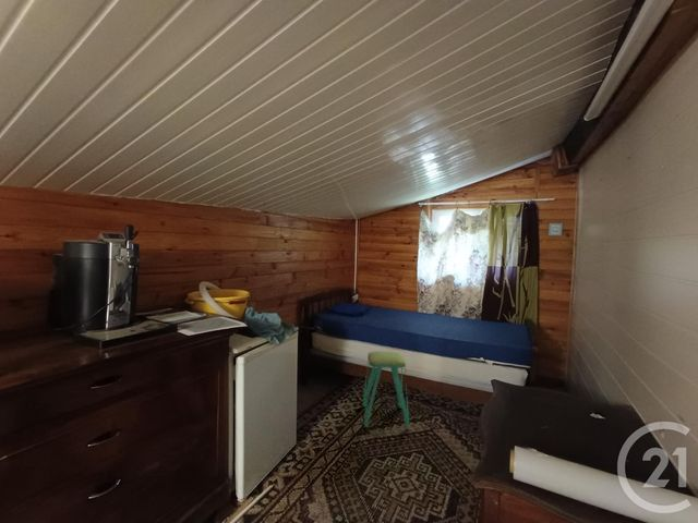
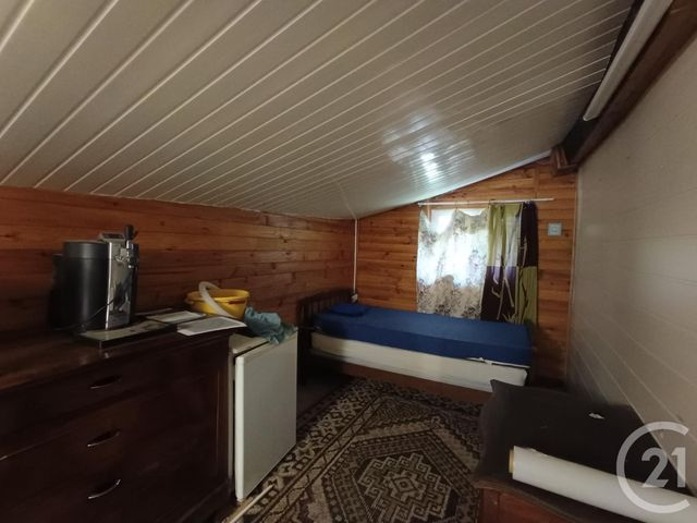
- stool (377, 382)
